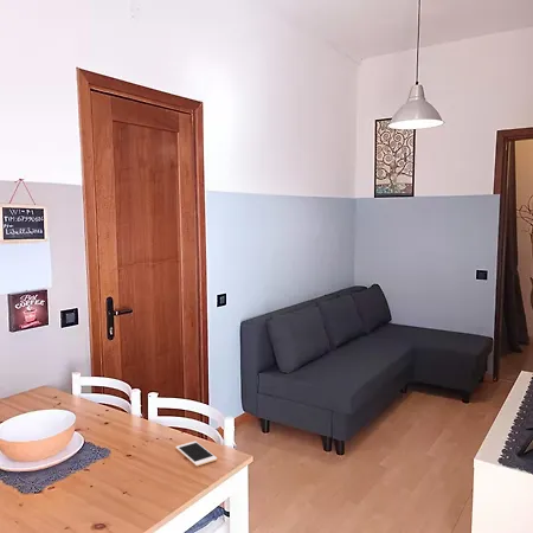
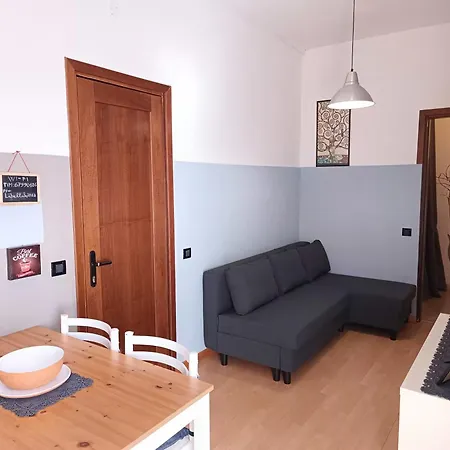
- cell phone (195, 452)
